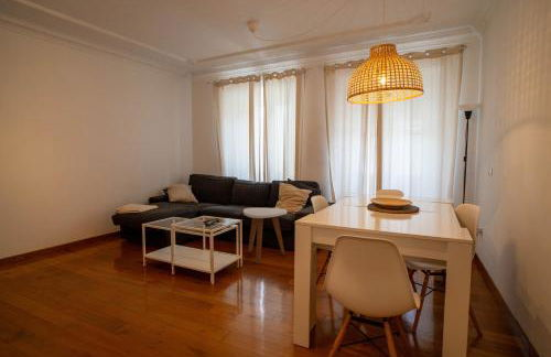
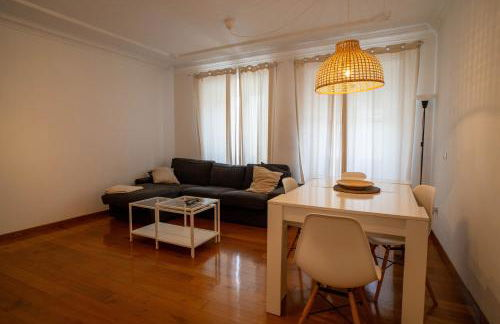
- side table (261, 234)
